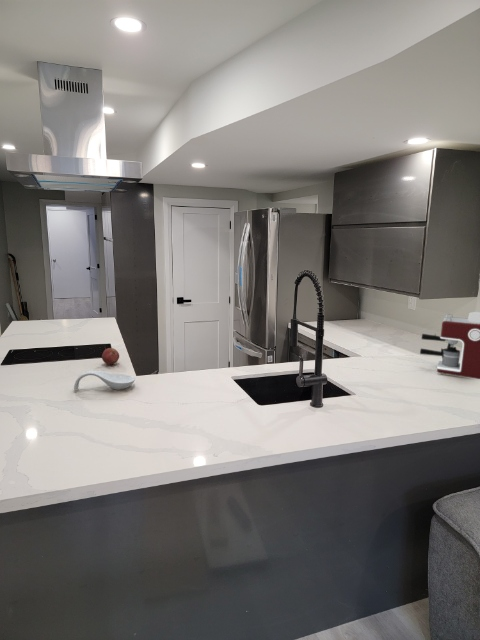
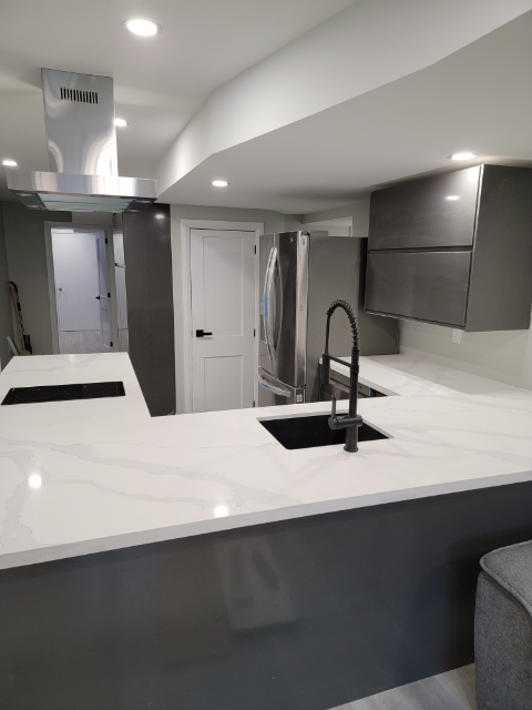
- coffee maker (452, 341)
- spoon rest (105, 379)
- fruit (110, 356)
